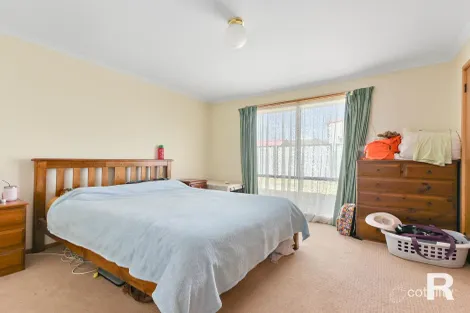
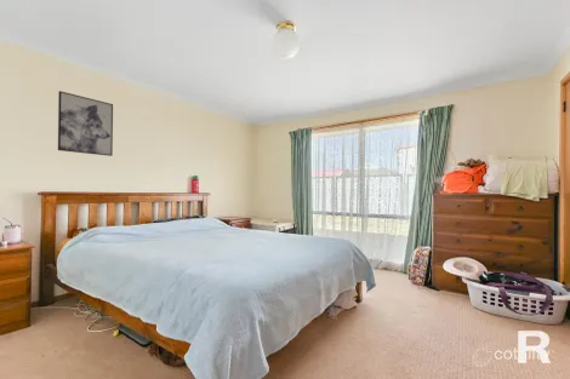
+ wall art (86, 125)
